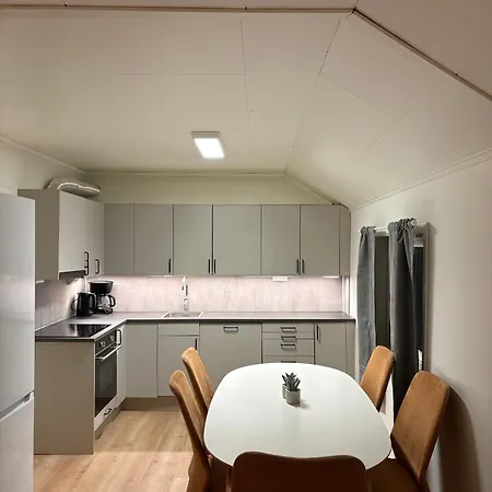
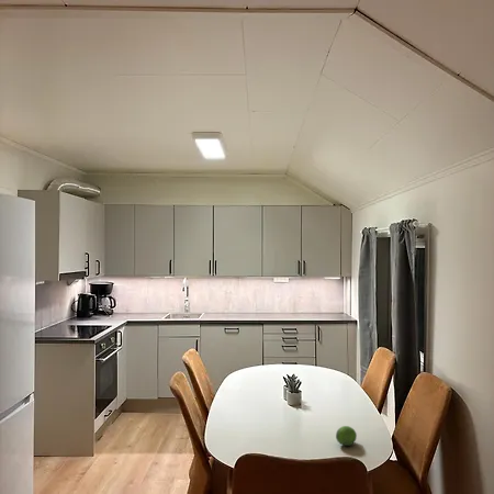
+ fruit (346, 435)
